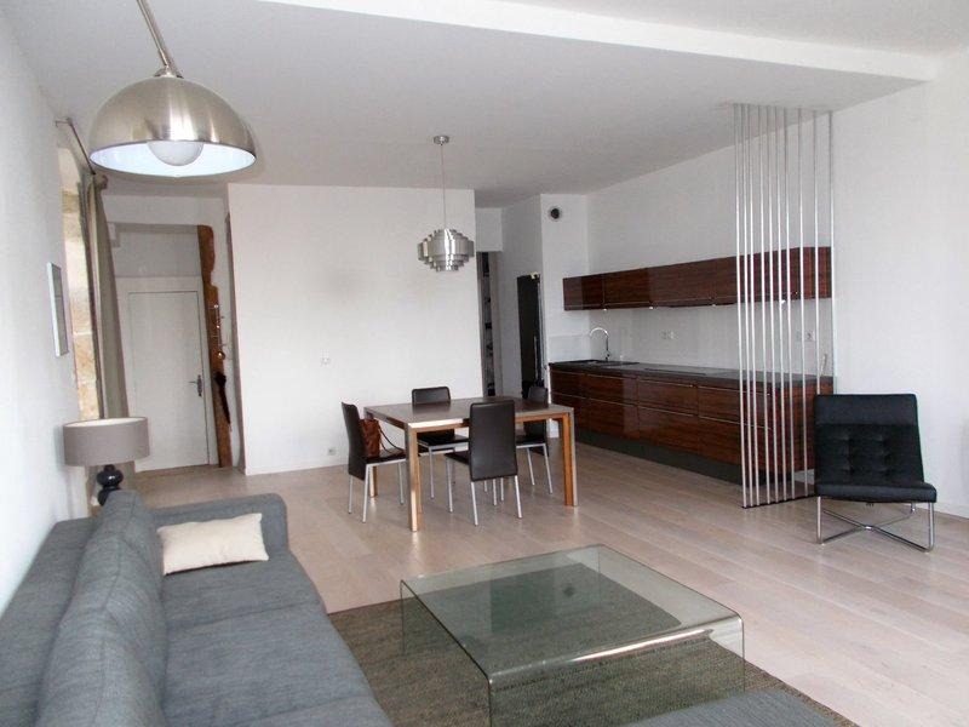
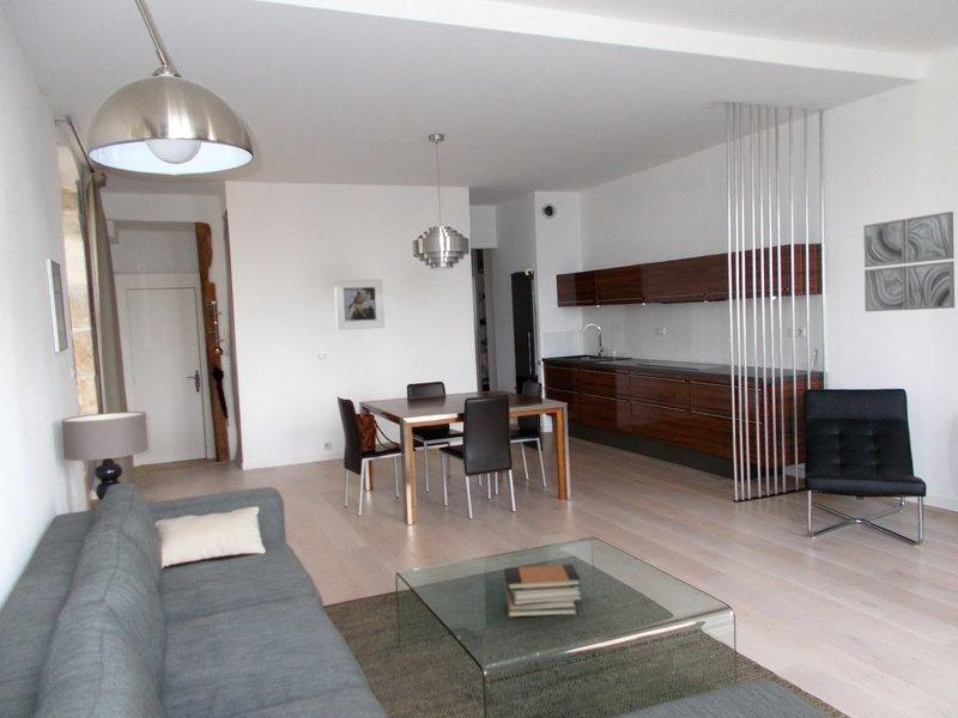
+ wall art (907, 266)
+ book stack (541, 590)
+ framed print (359, 304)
